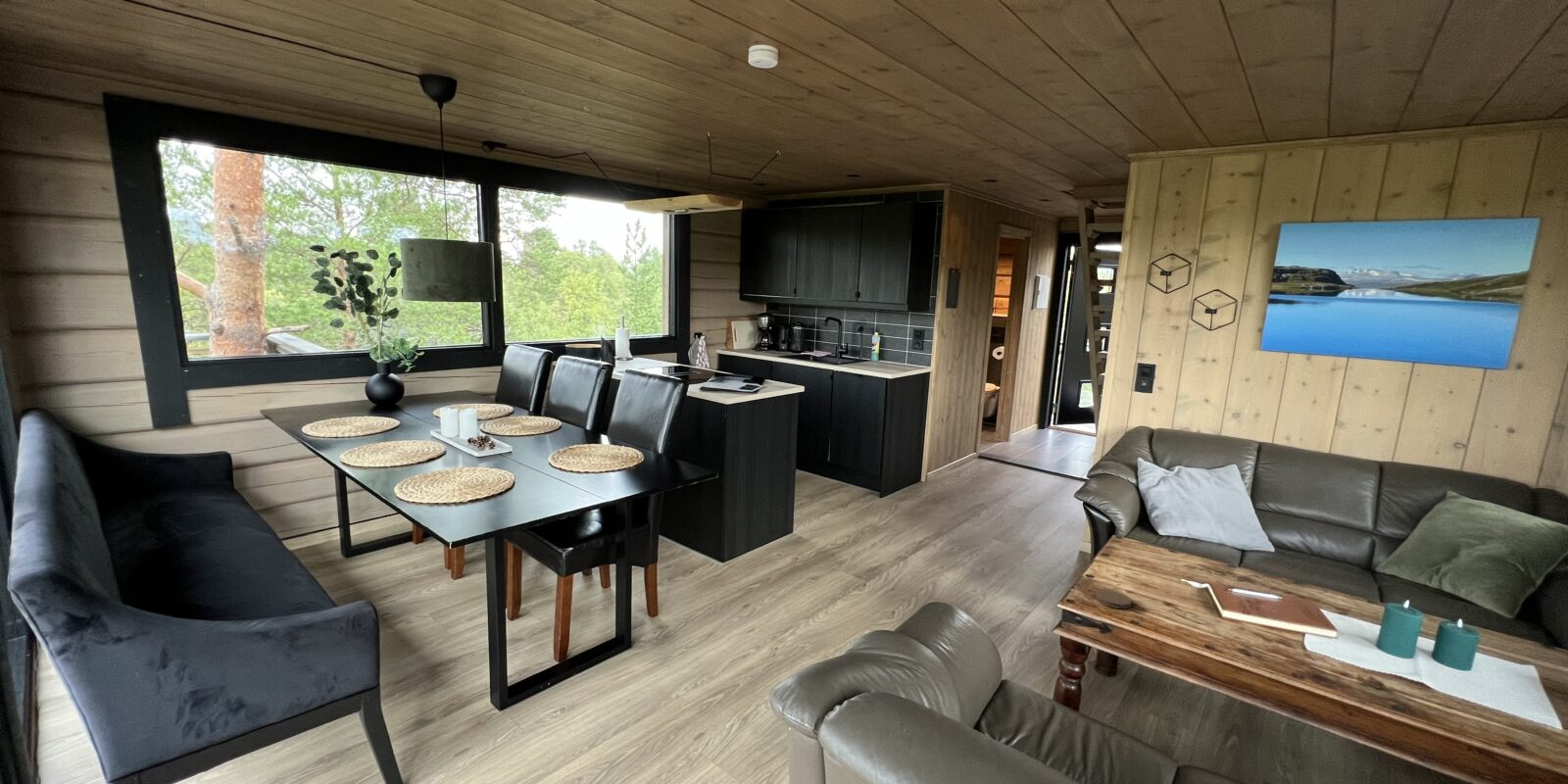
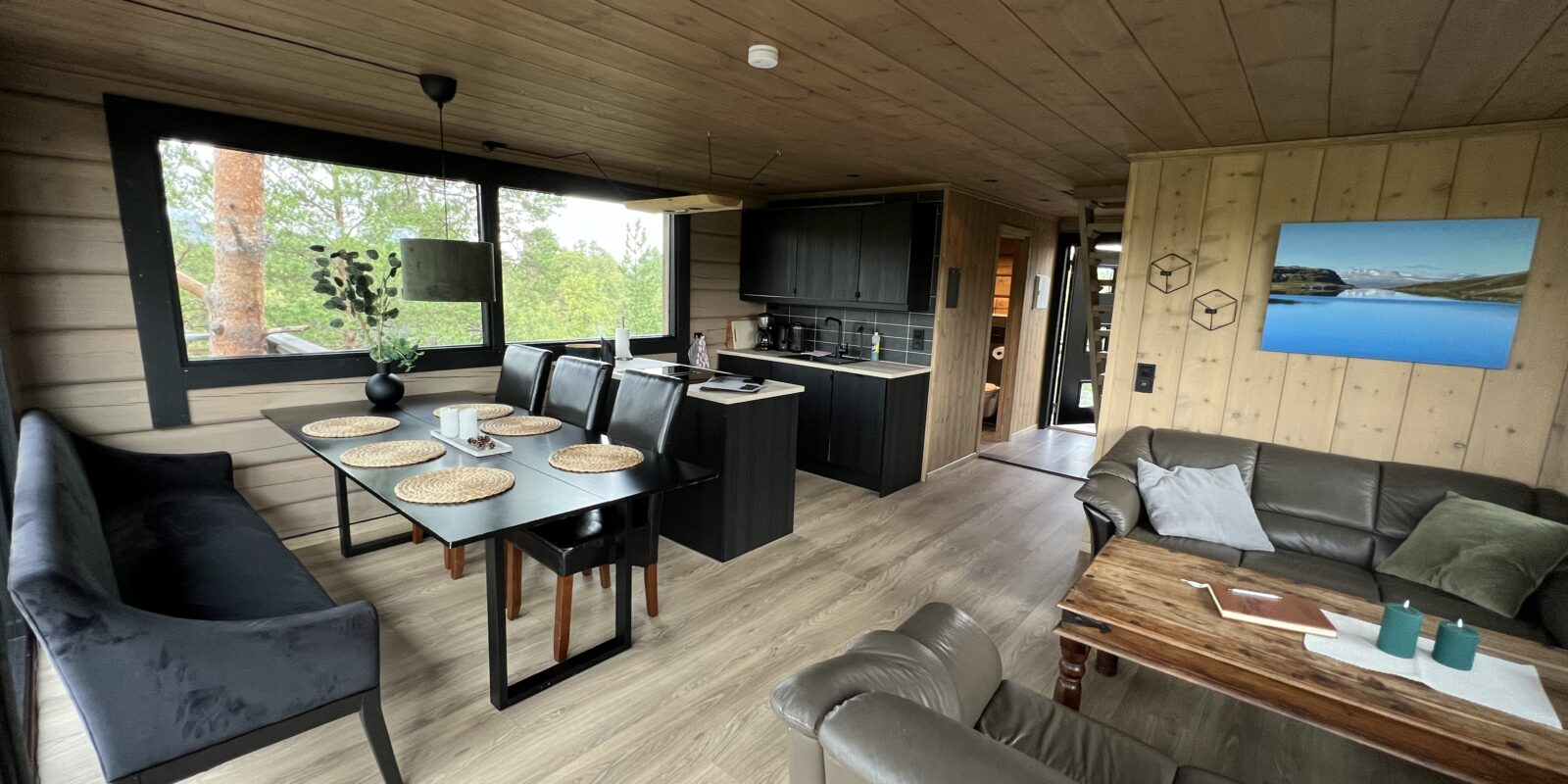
- coaster (1112, 598)
